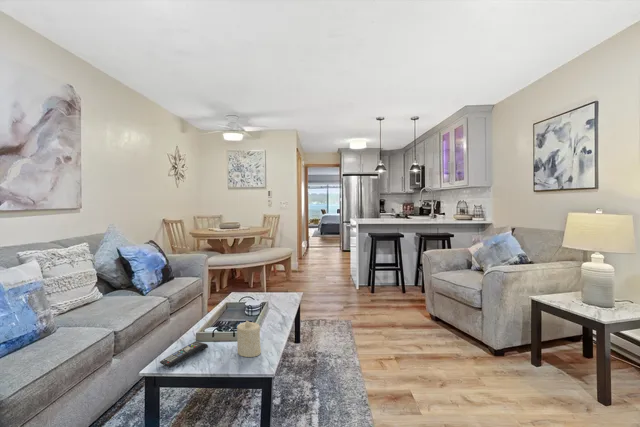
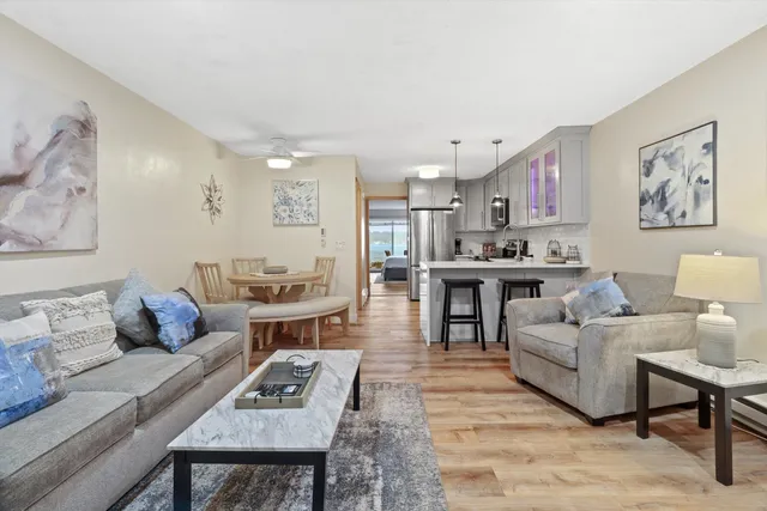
- remote control (185, 352)
- candle (249, 336)
